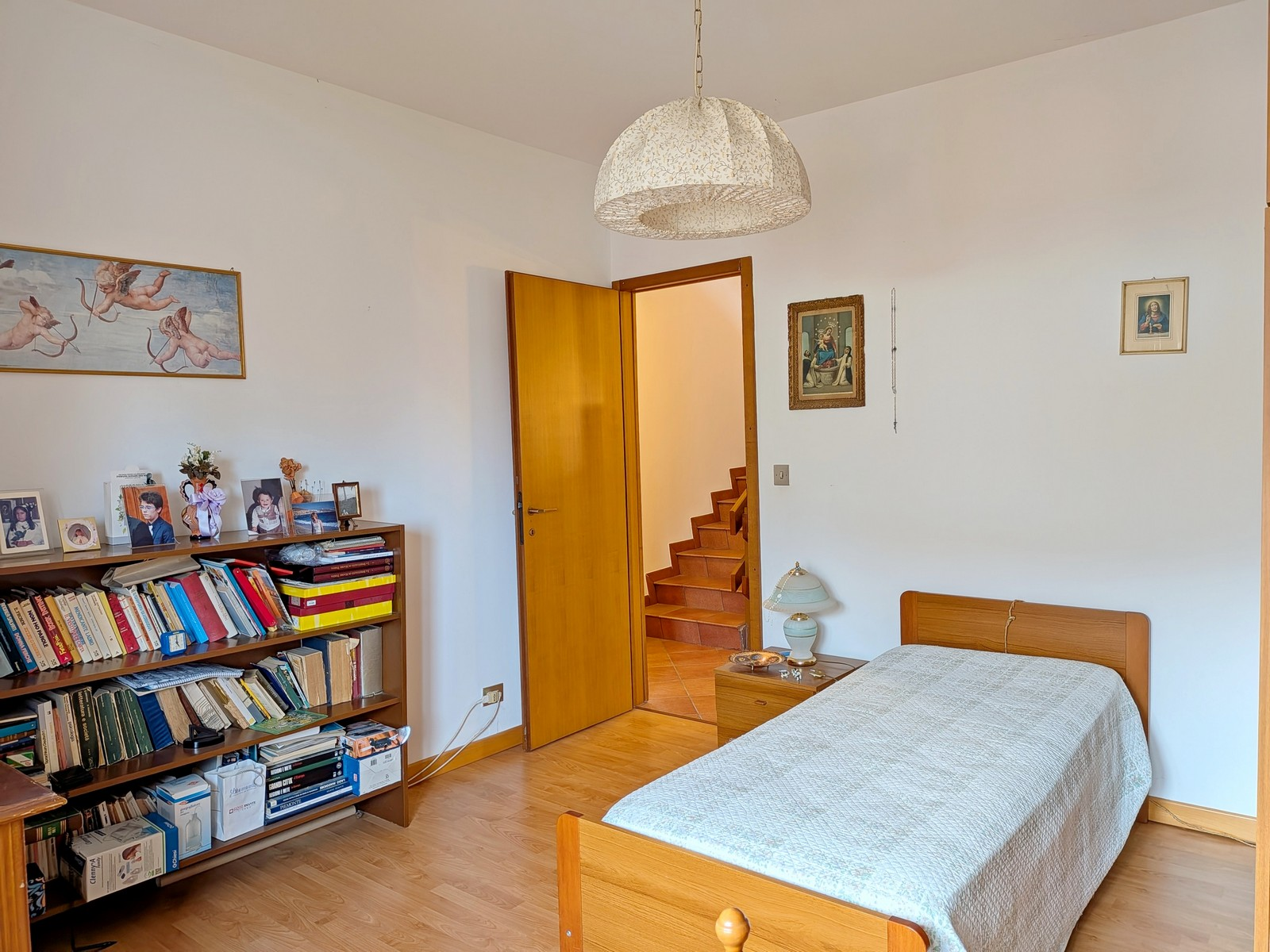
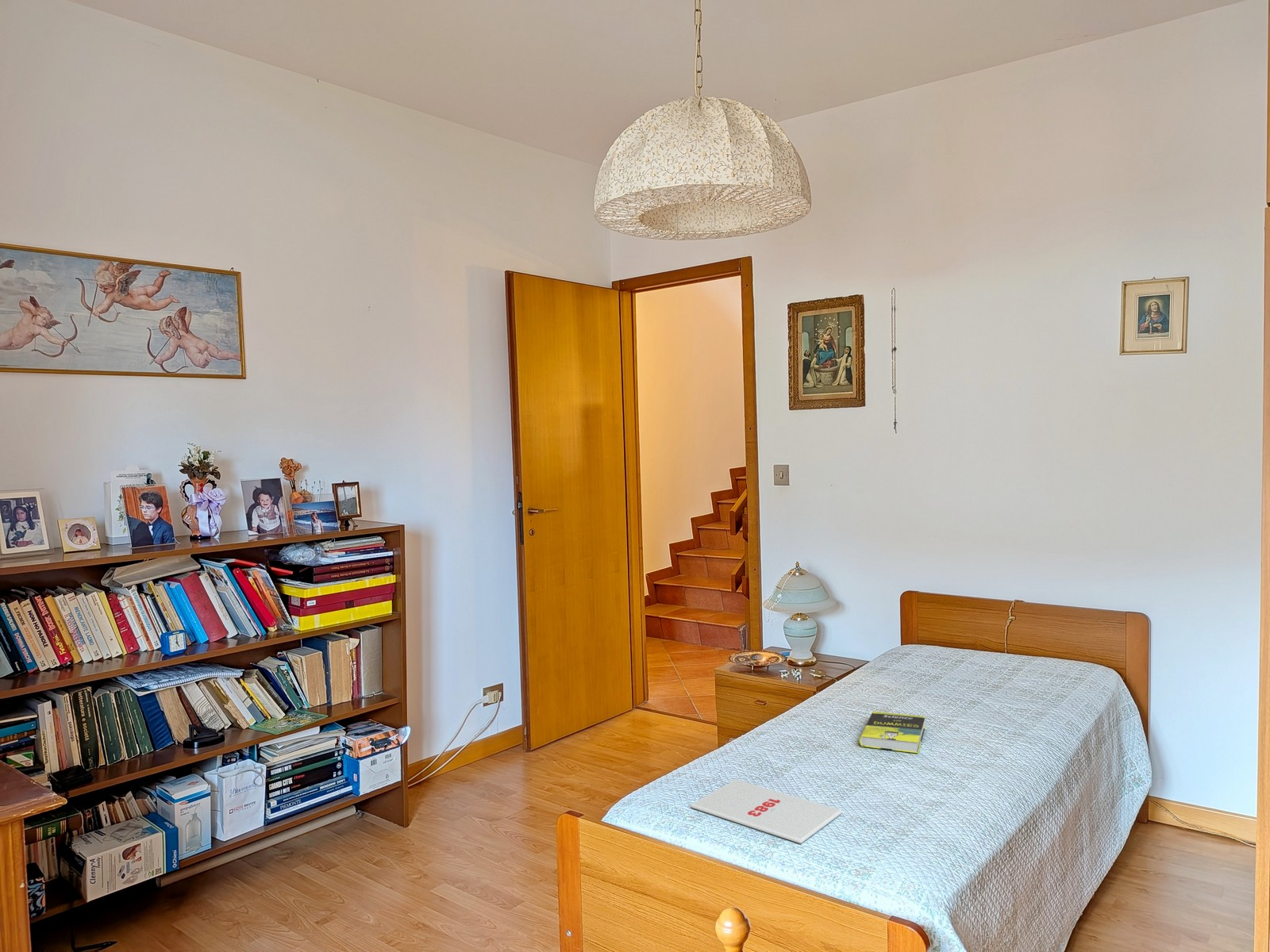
+ book (893, 731)
+ magazine (765, 808)
